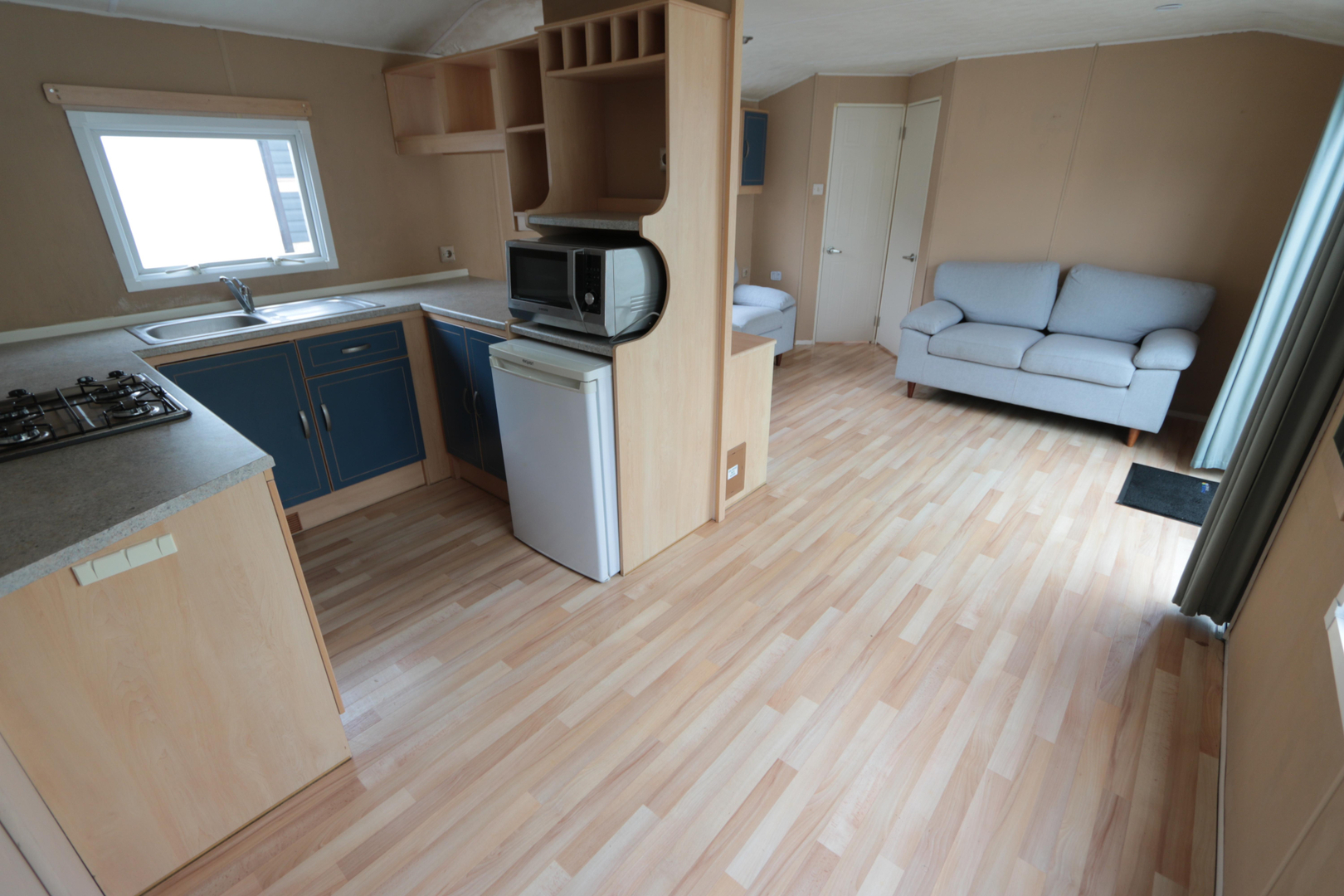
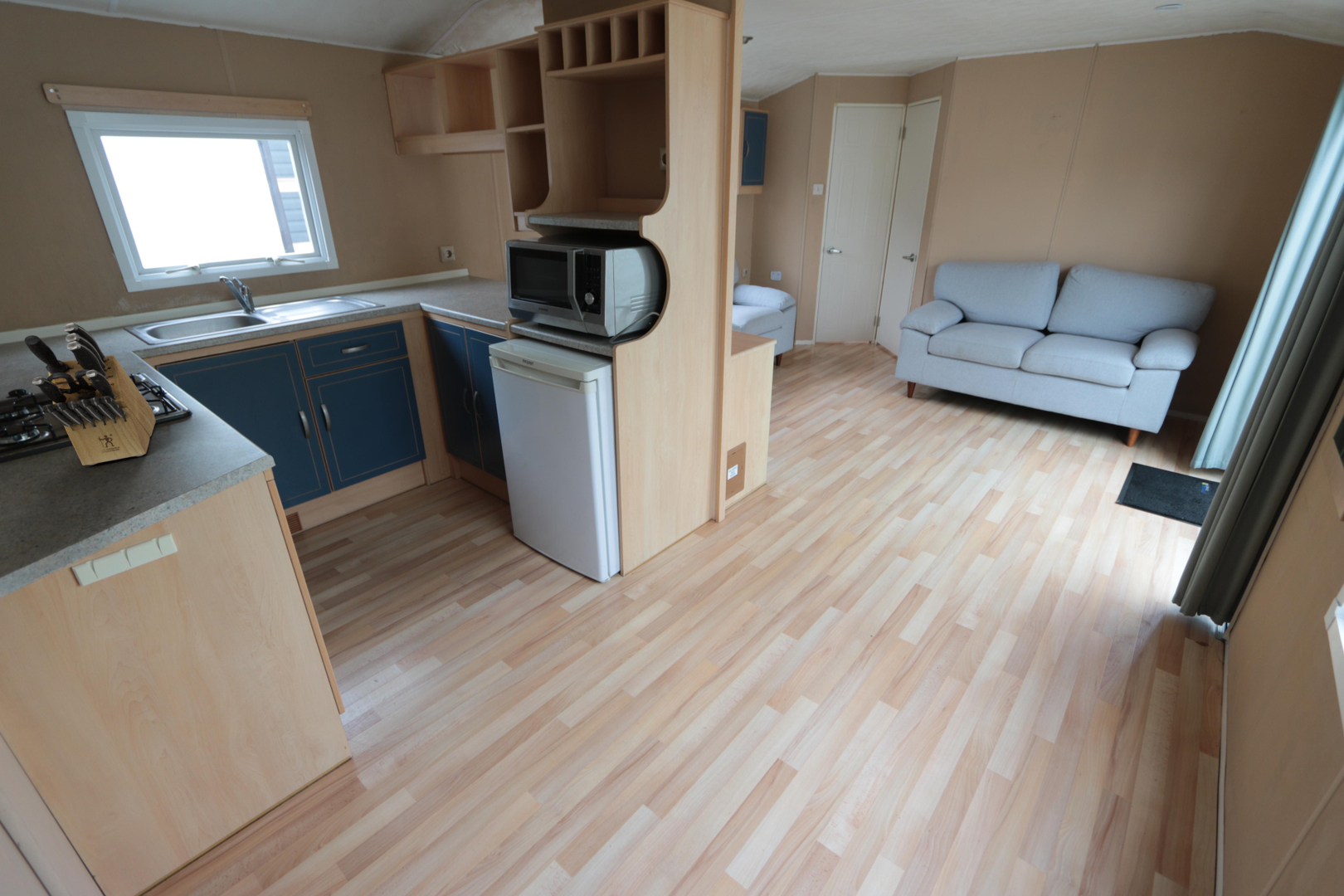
+ knife block (94, 385)
